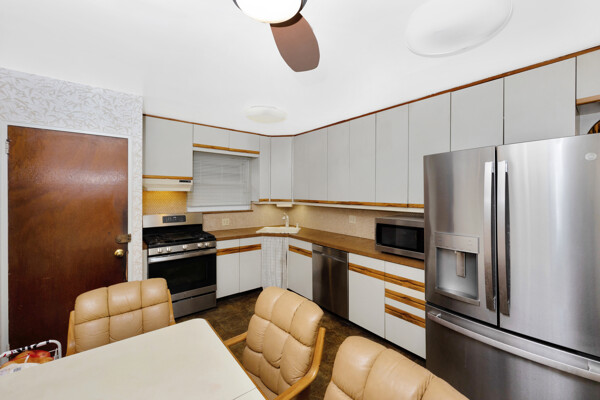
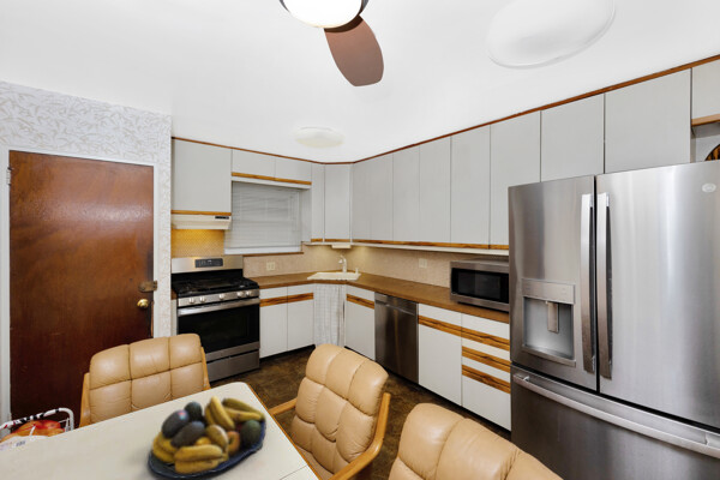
+ fruit bowl (211, 421)
